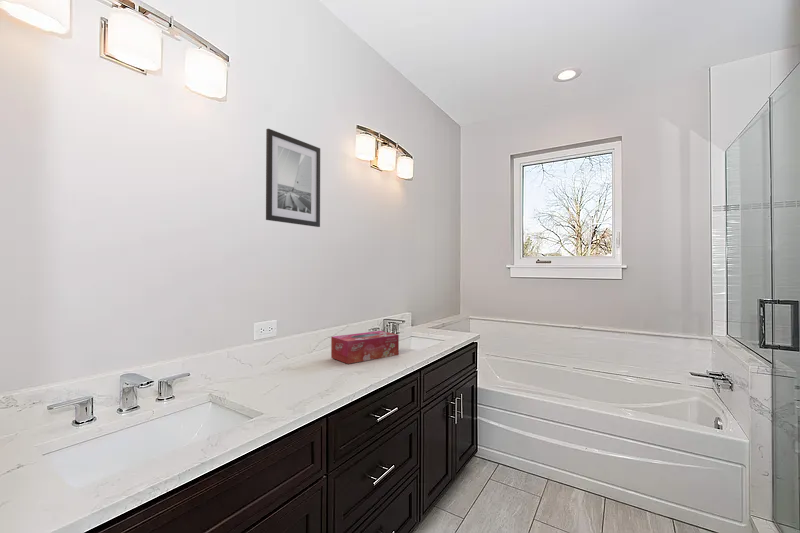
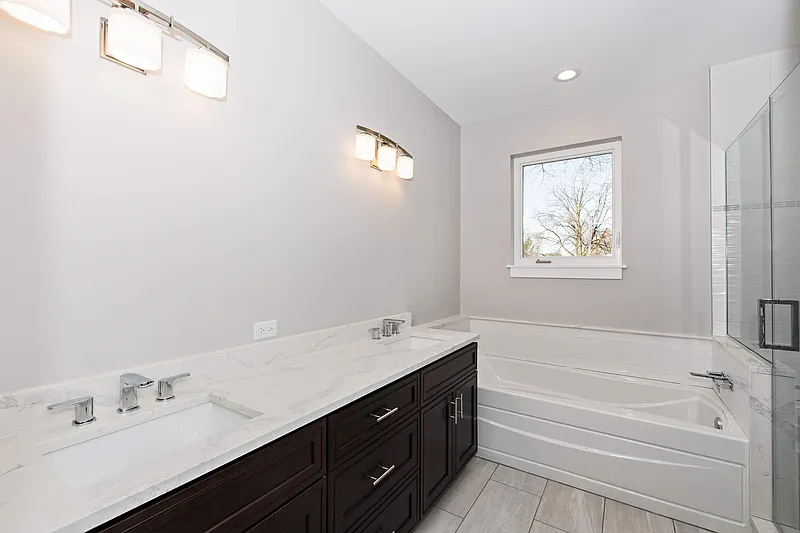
- wall art (295, 181)
- tissue box (365, 345)
